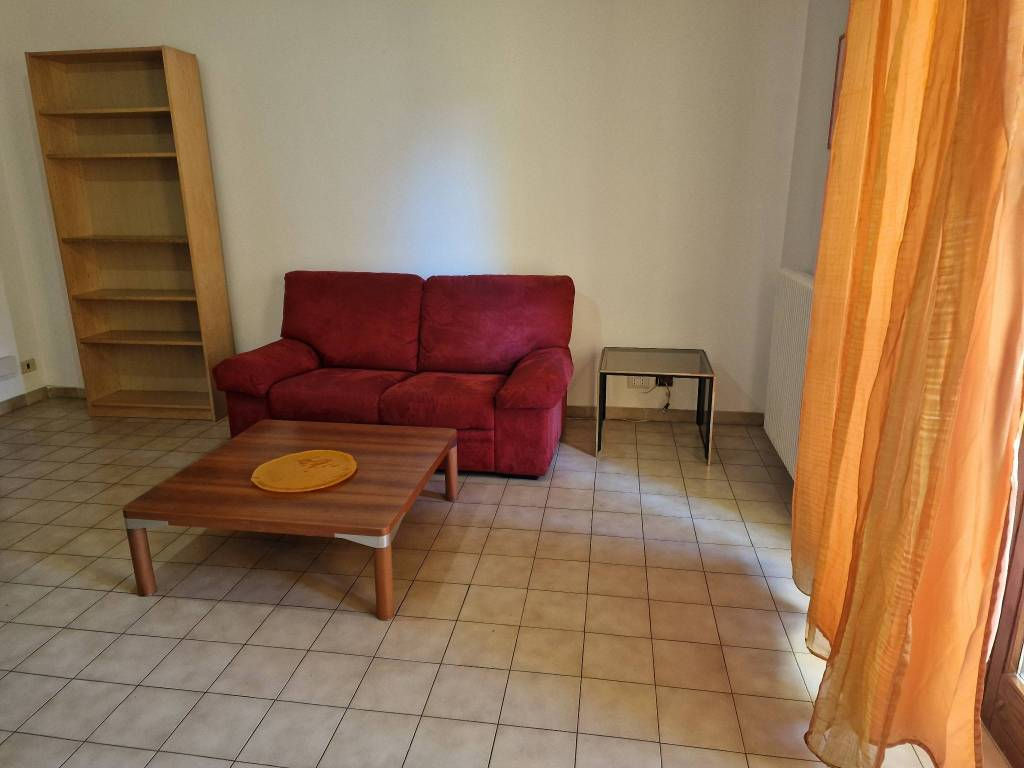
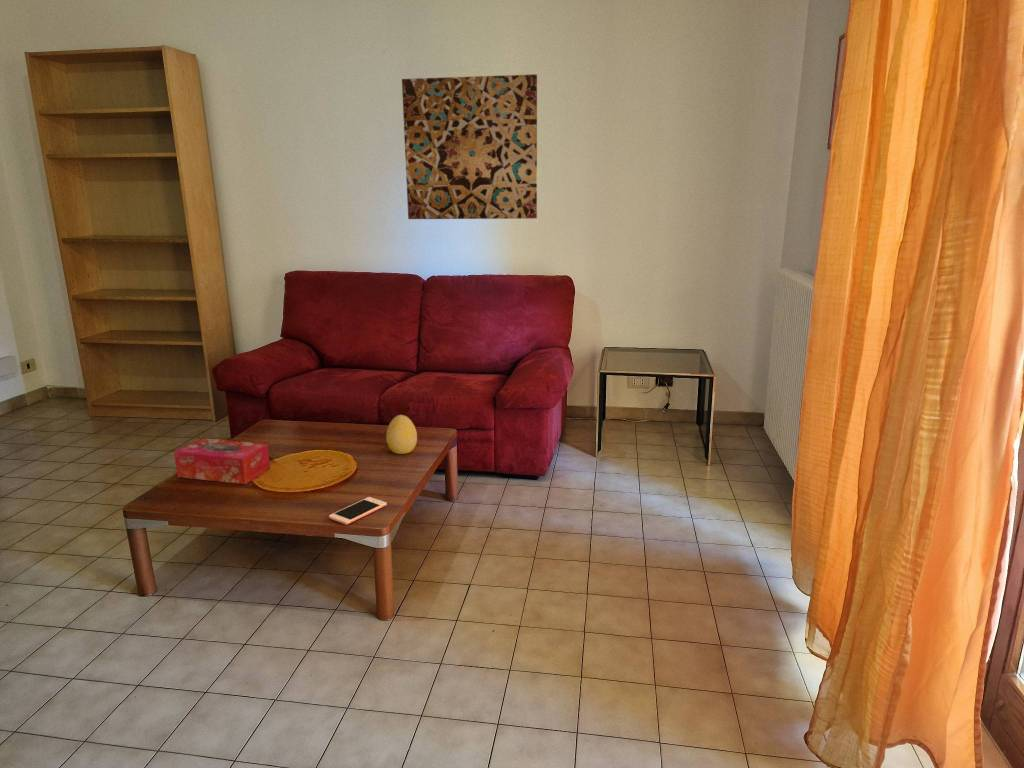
+ wall art (470, 149)
+ cell phone (358, 510)
+ tissue box (222, 460)
+ decorative egg (401, 433)
